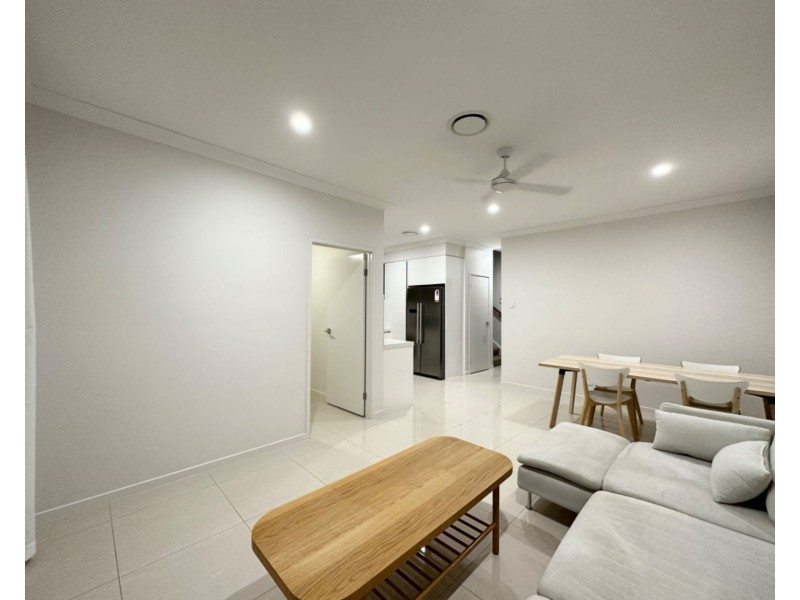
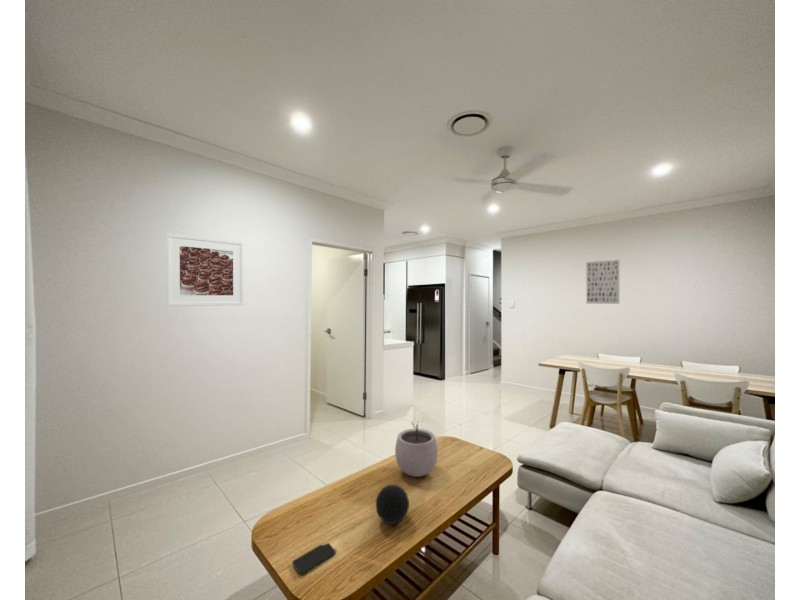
+ plant pot (416, 446)
+ smartphone (314, 557)
+ wall art (602, 282)
+ decorative ball (392, 503)
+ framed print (207, 271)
